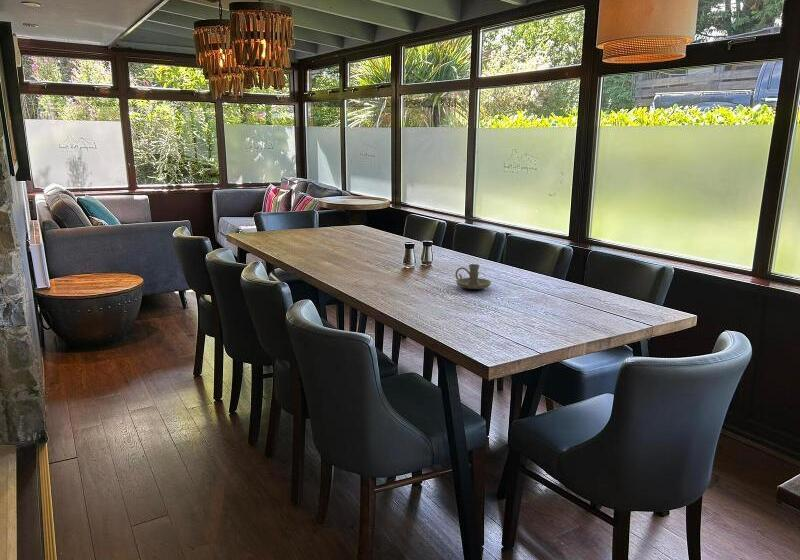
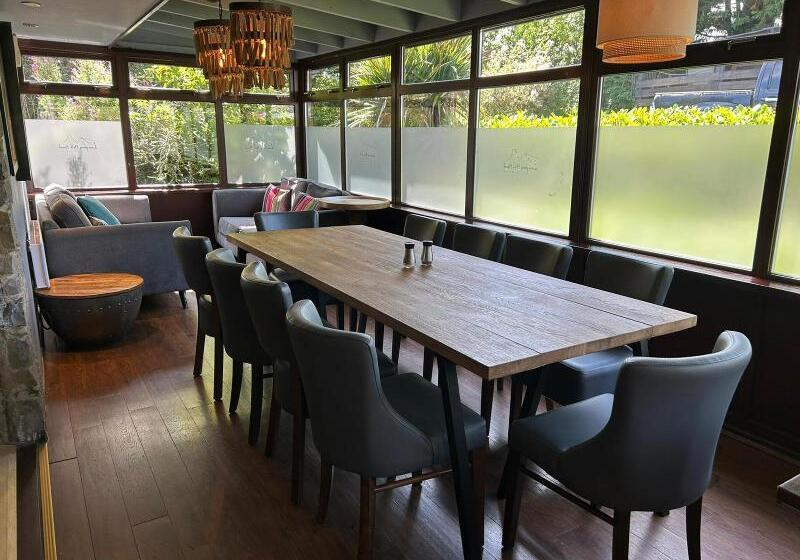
- candle holder (470, 275)
